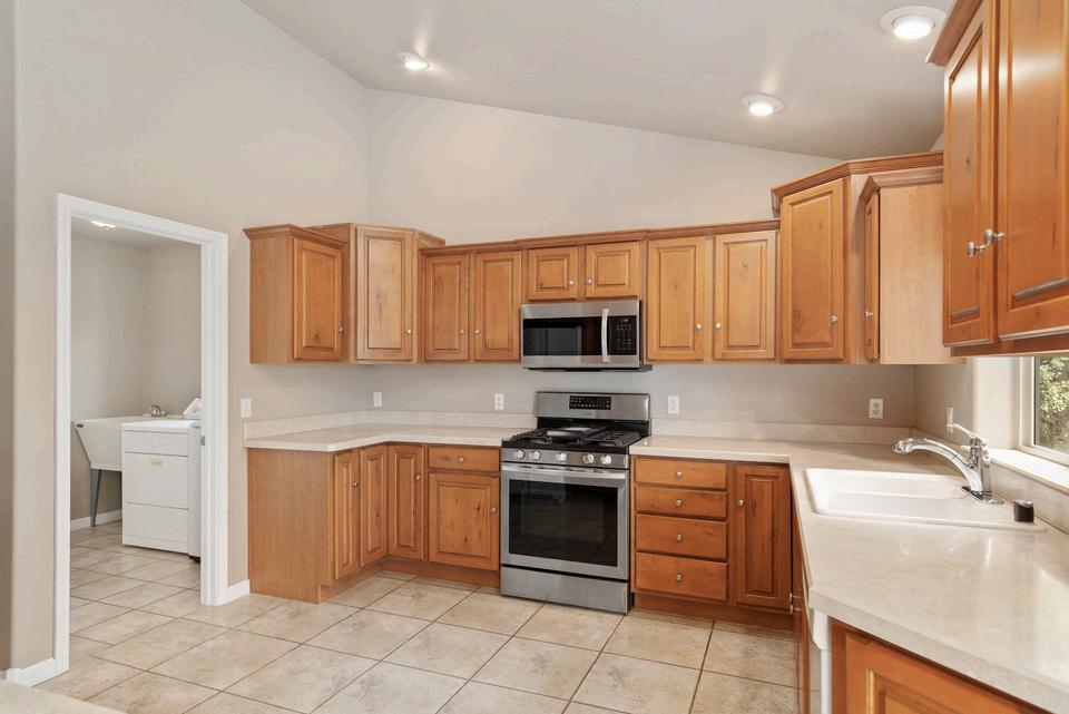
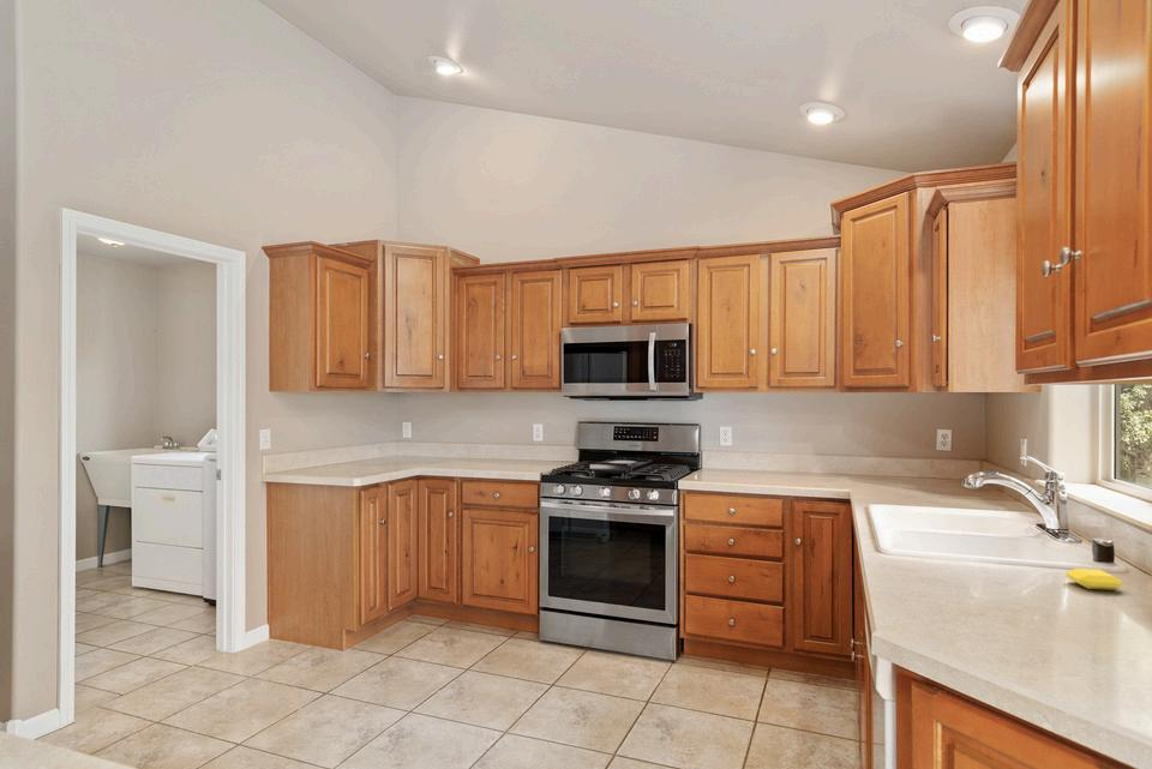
+ soap bar (1093, 578)
